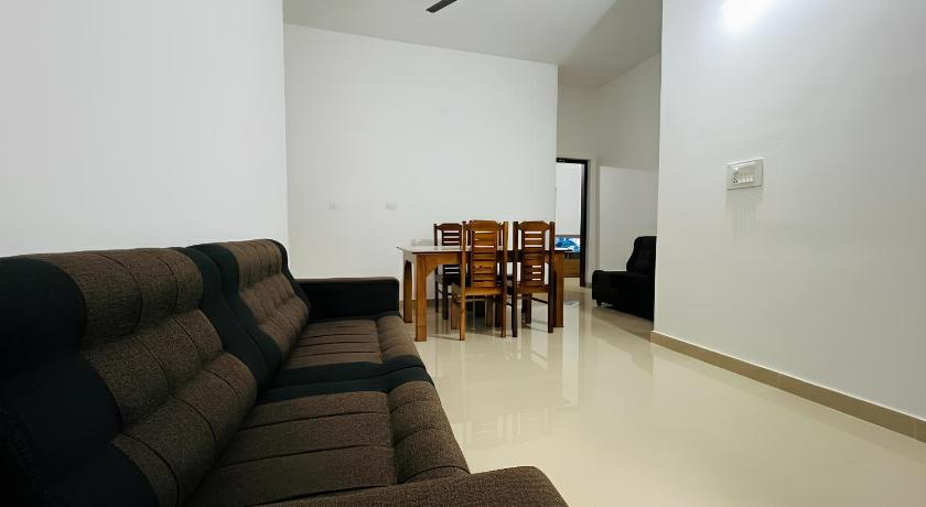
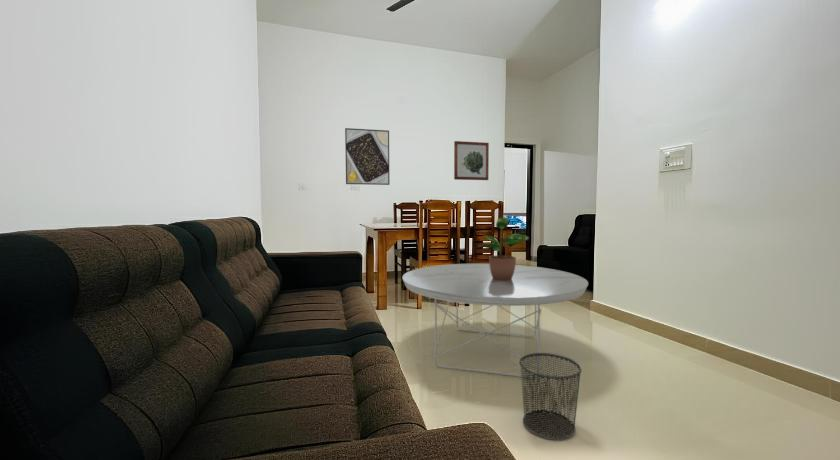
+ wall art (471, 161)
+ coffee table (488, 307)
+ potted plant (502, 248)
+ waste bin (549, 394)
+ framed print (367, 157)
